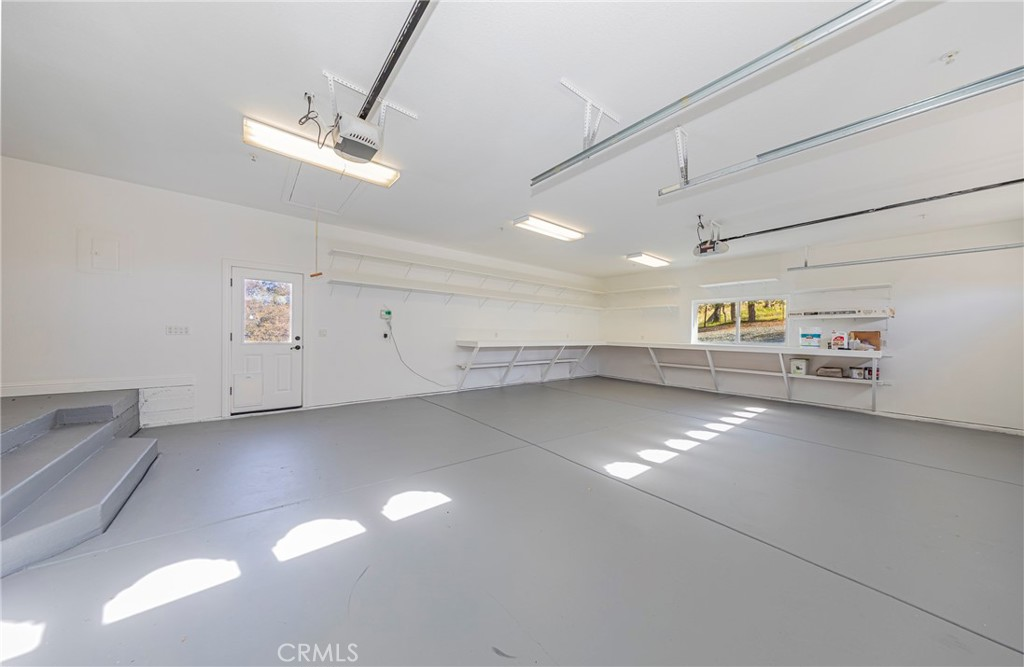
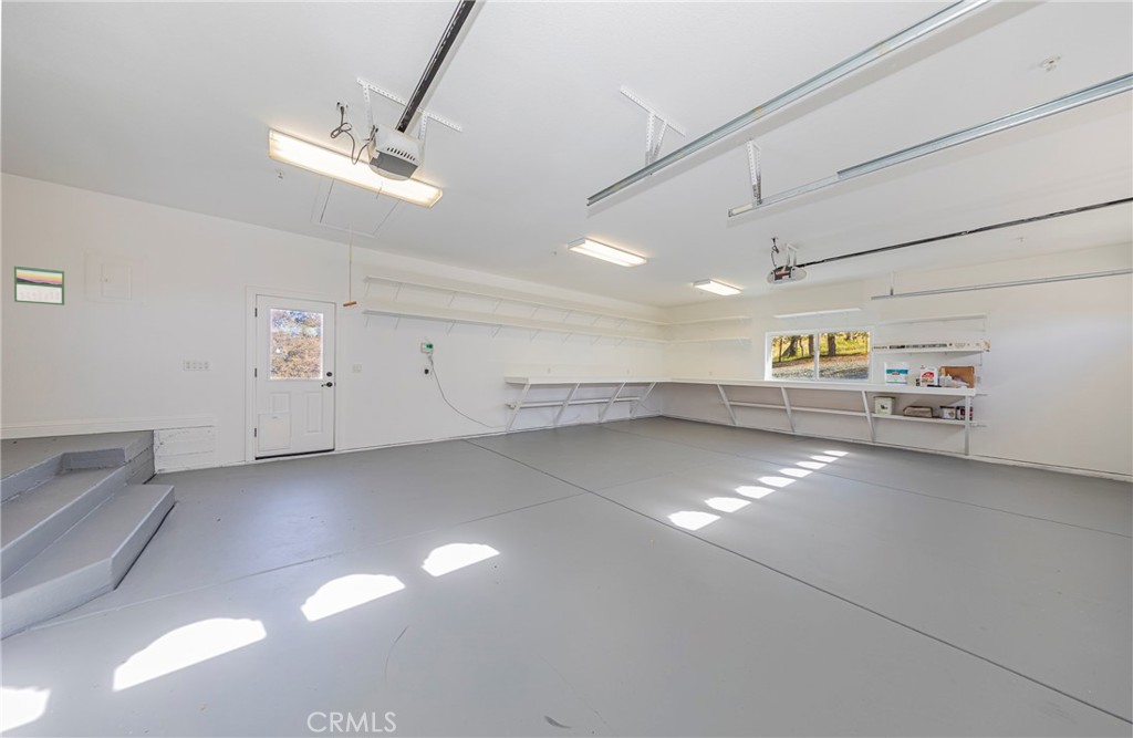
+ calendar (40, 284)
